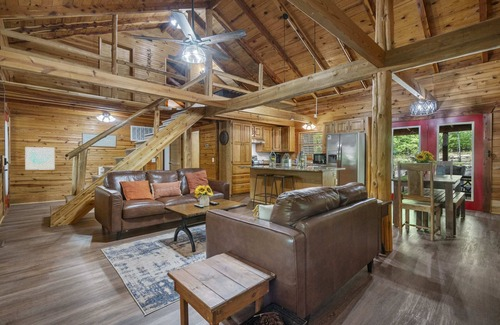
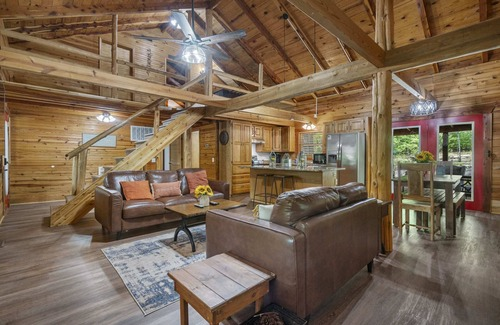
- wall art (40, 158)
